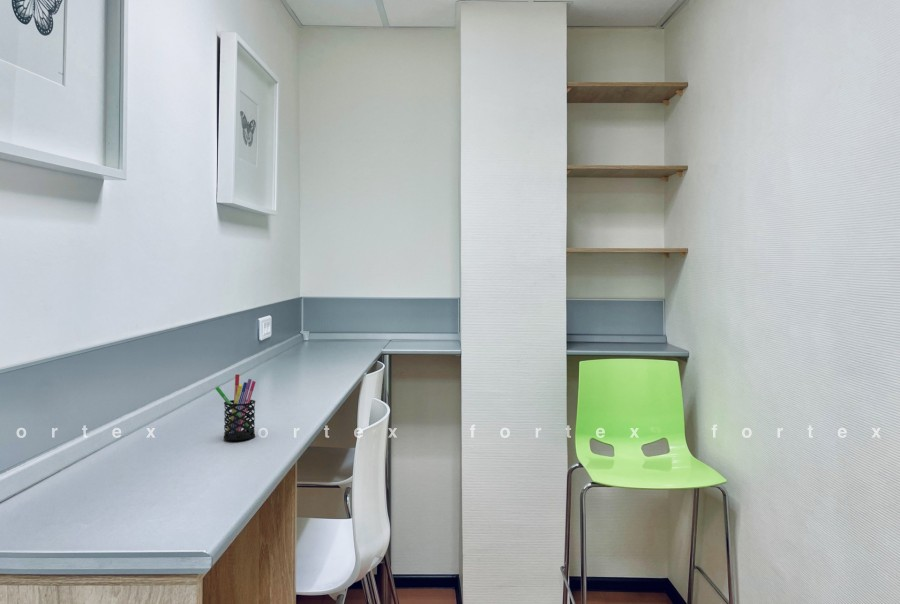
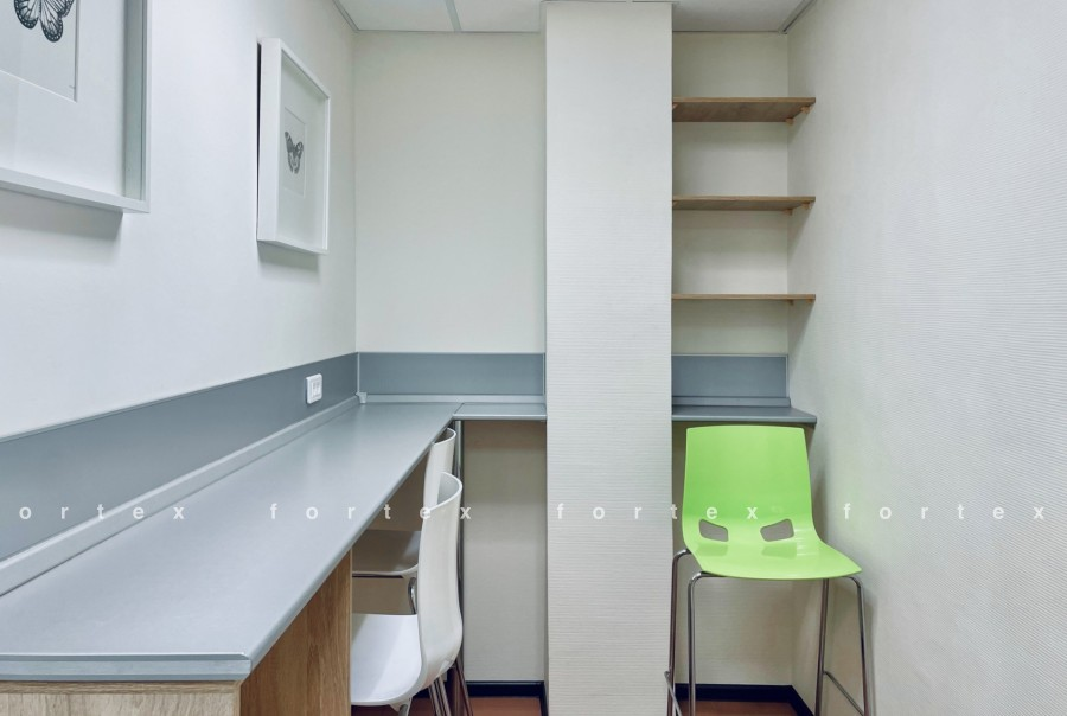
- pen holder (235, 406)
